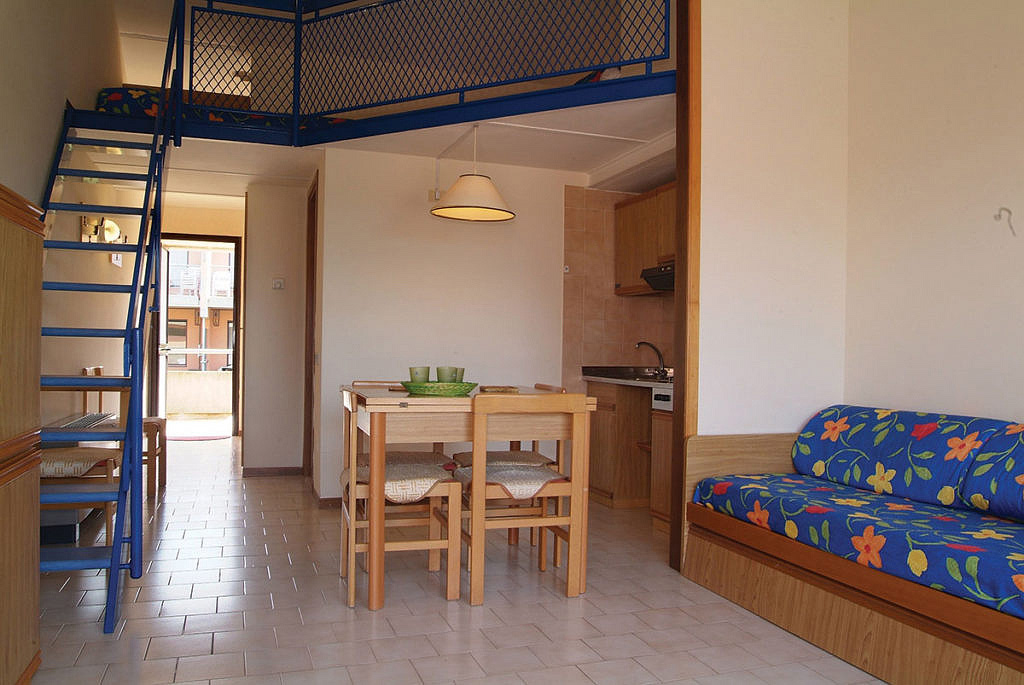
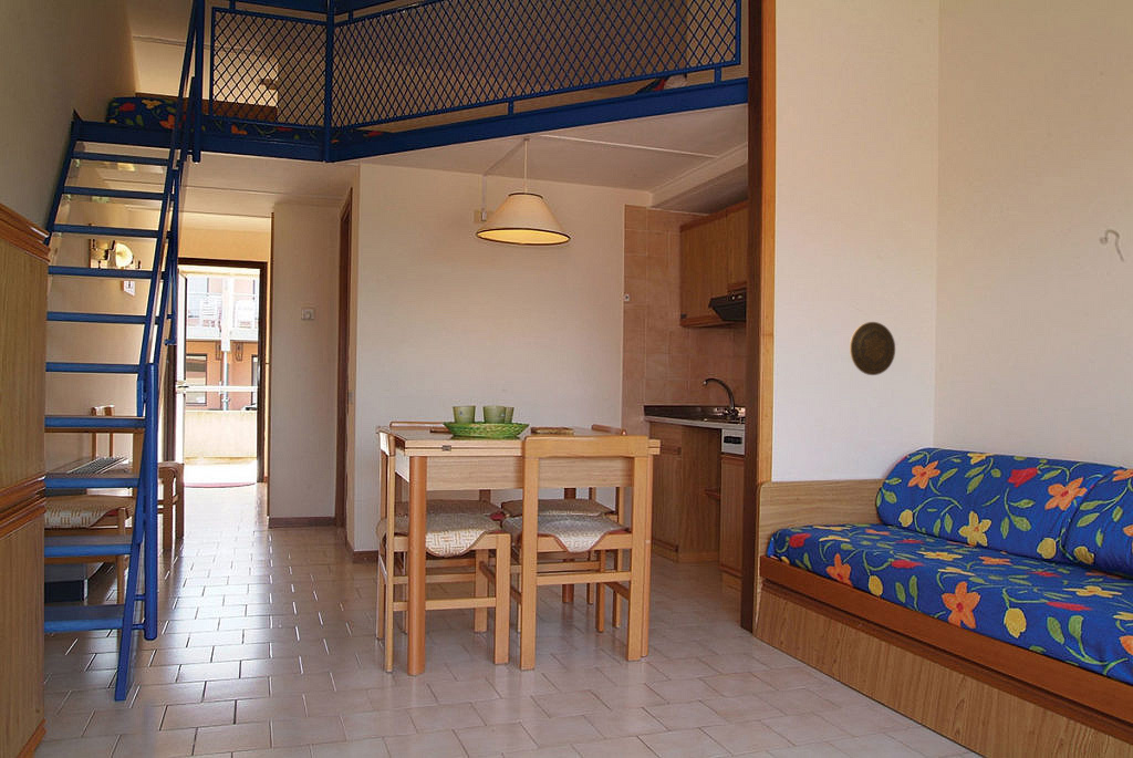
+ decorative plate (874, 347)
